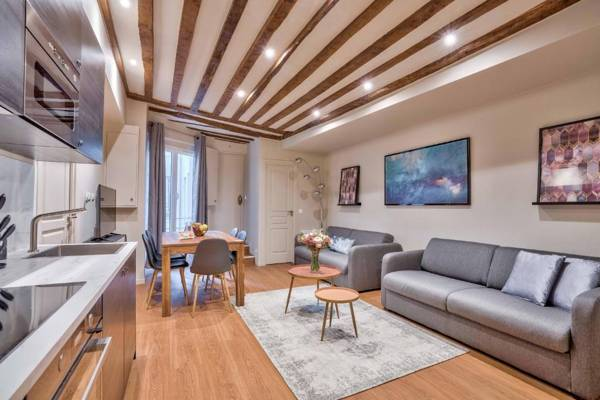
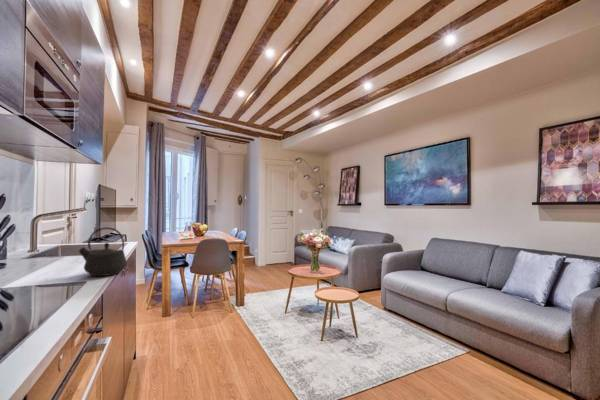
+ kettle (103, 250)
